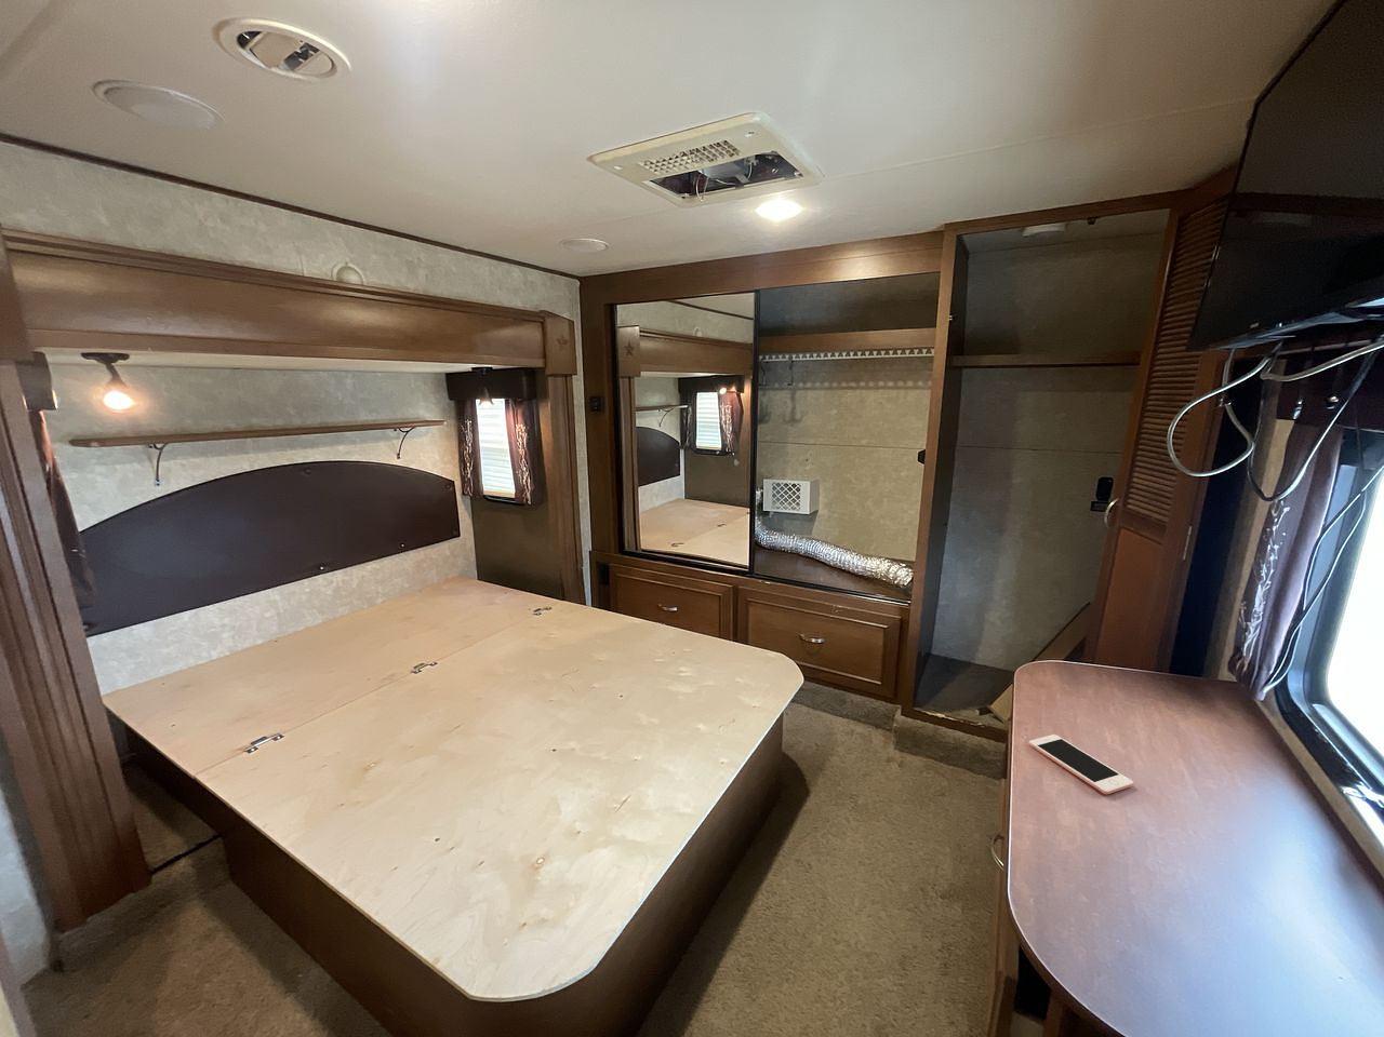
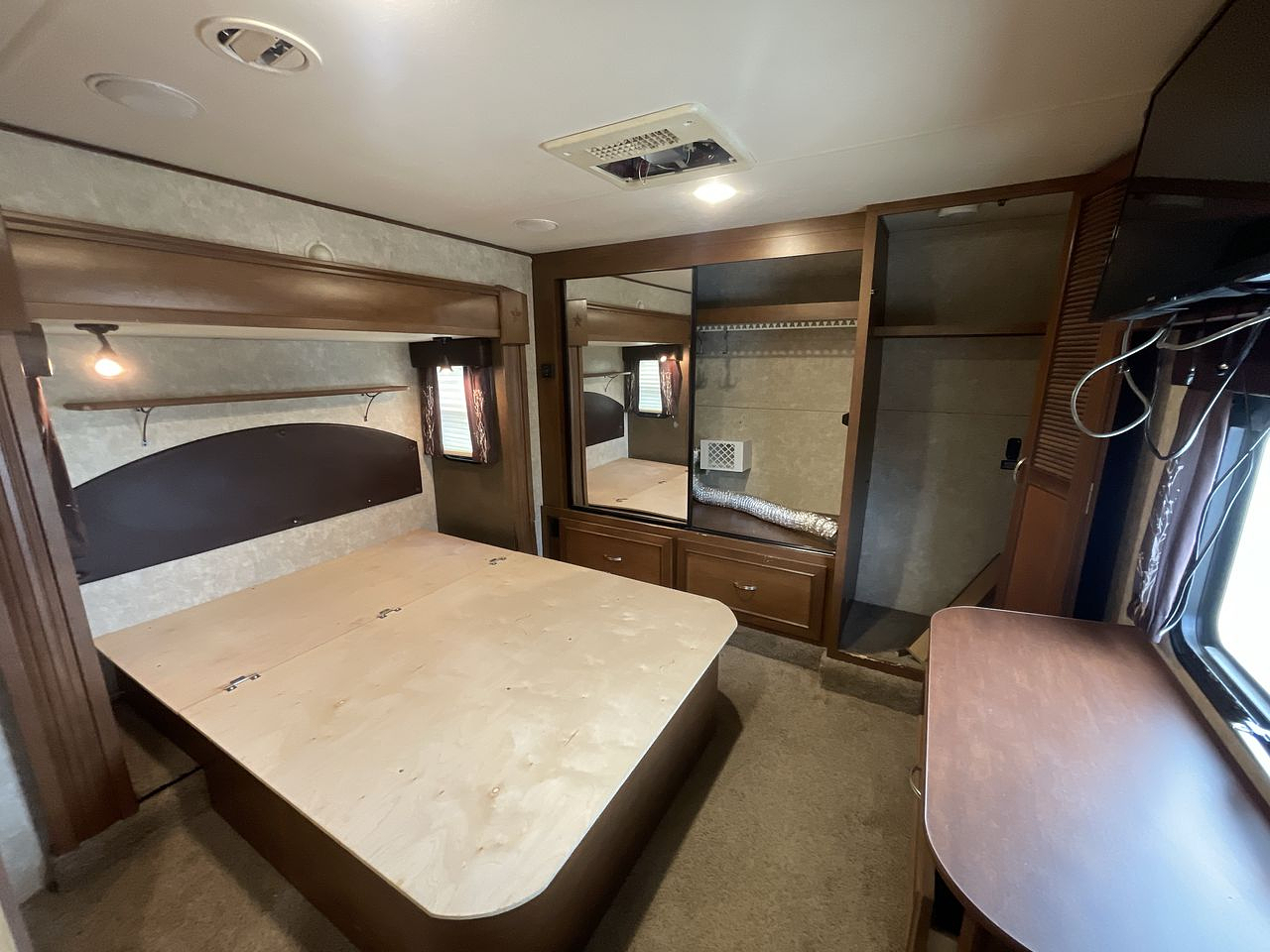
- cell phone (1078, 761)
